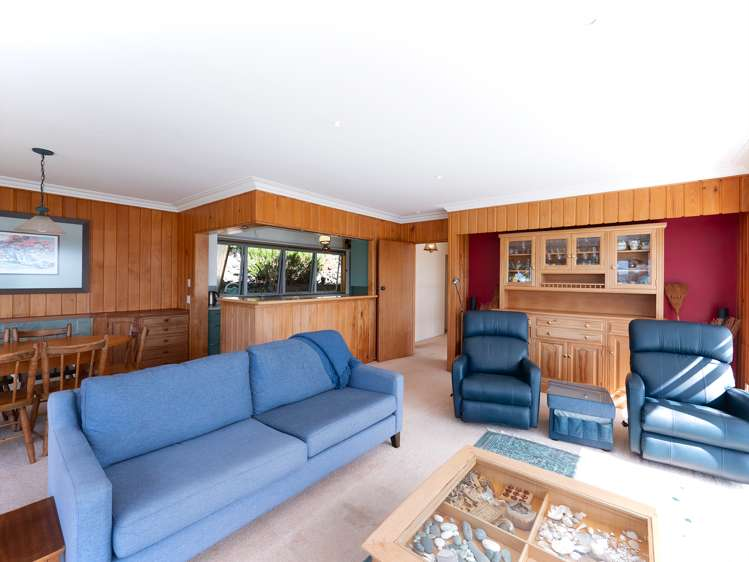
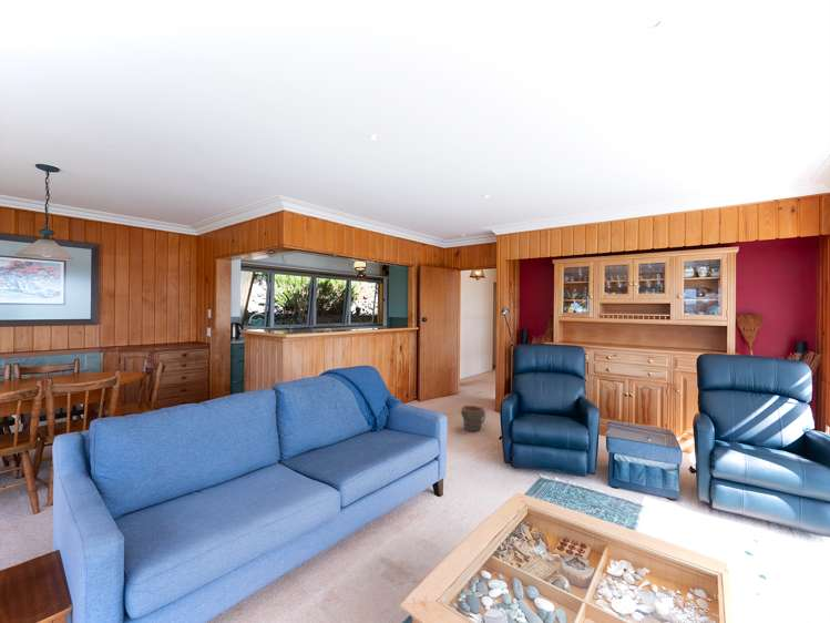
+ bucket (472, 418)
